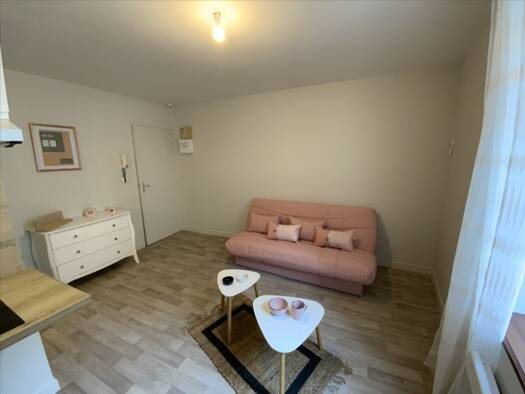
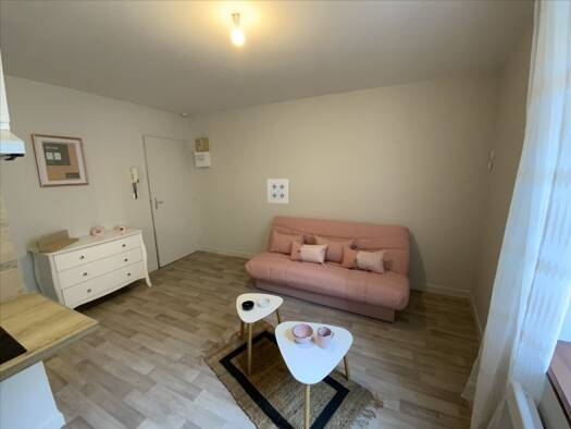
+ wall art (277, 191)
